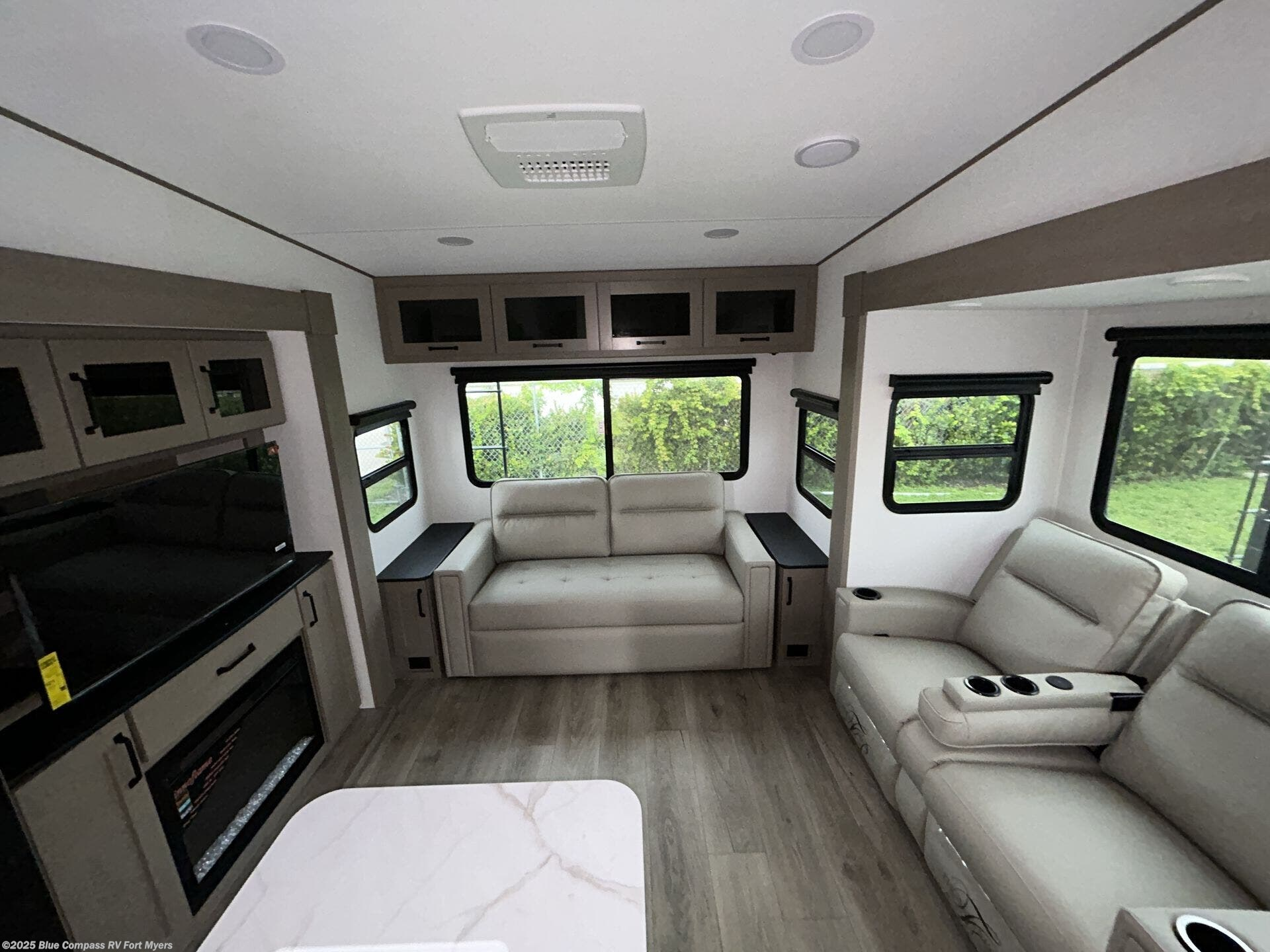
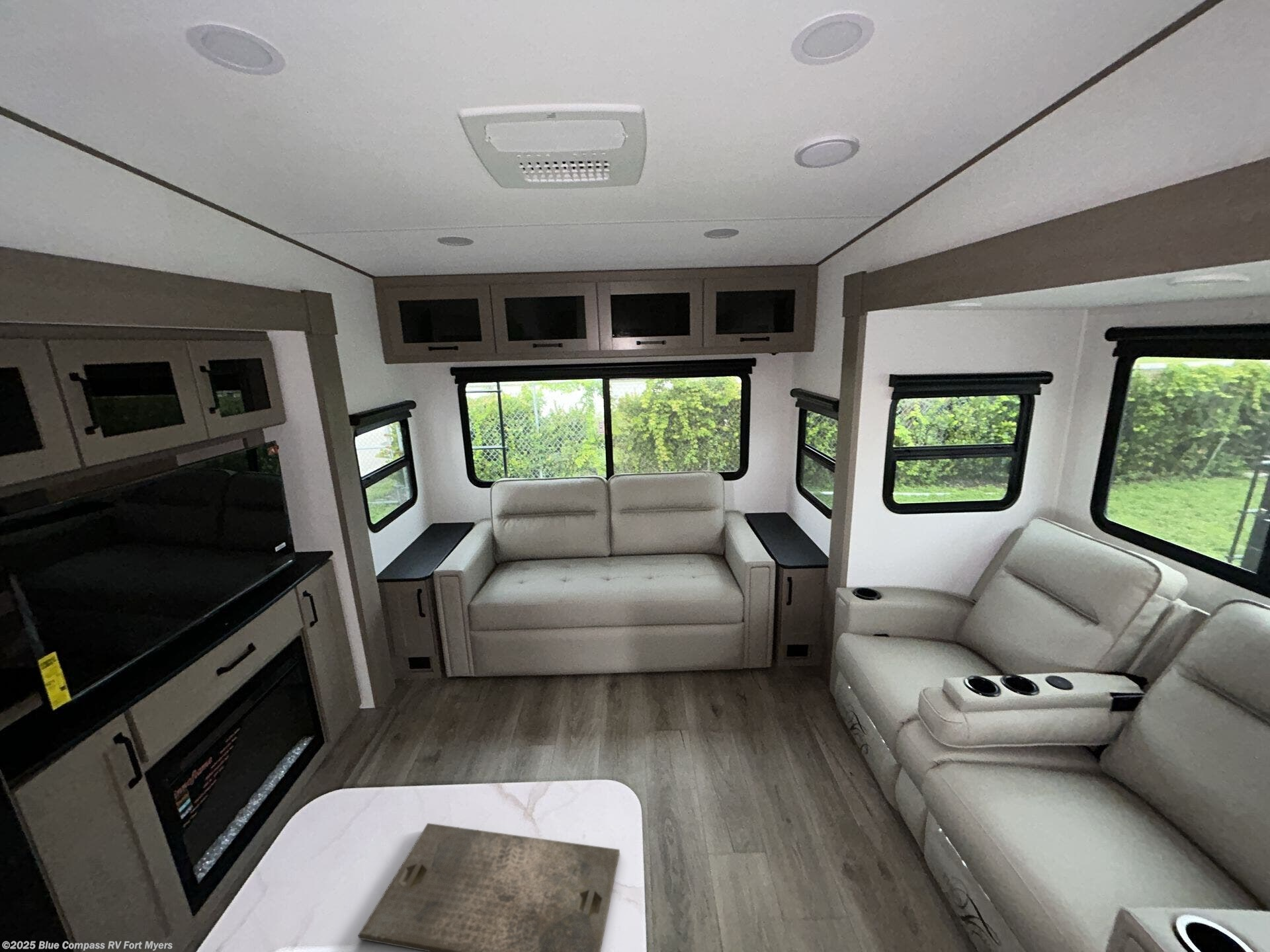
+ cutting board (498, 891)
